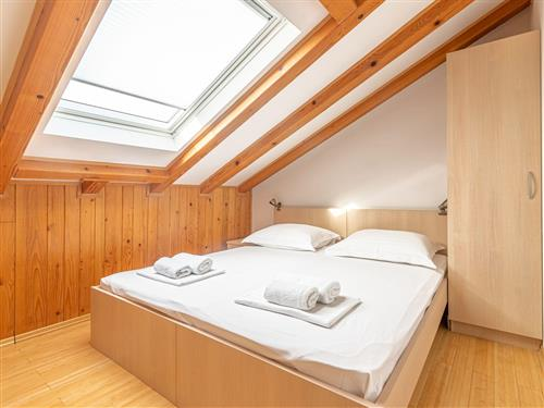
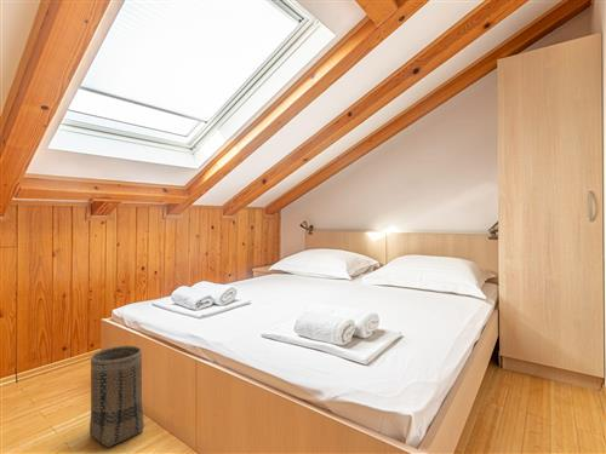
+ basket (116, 392)
